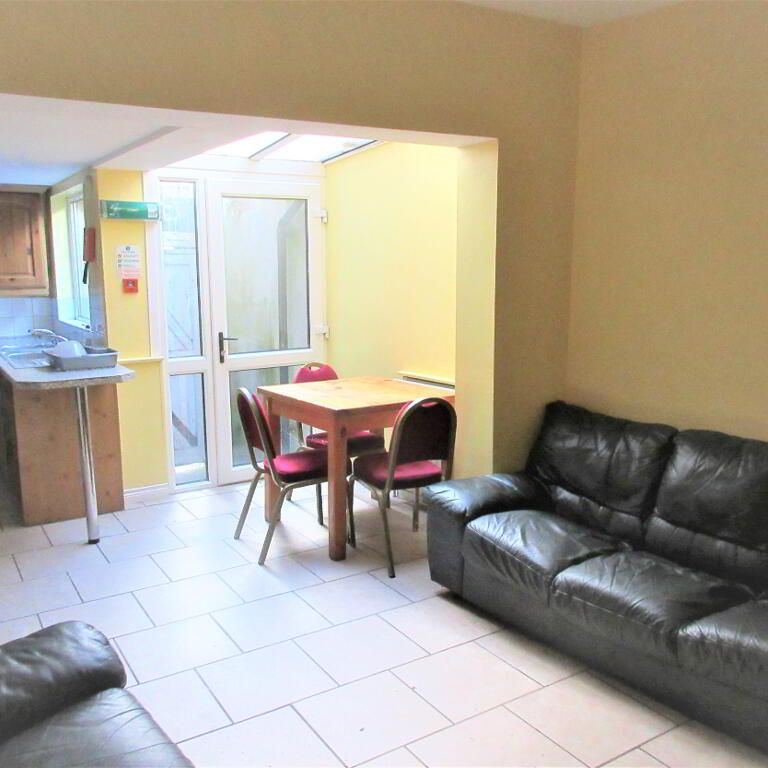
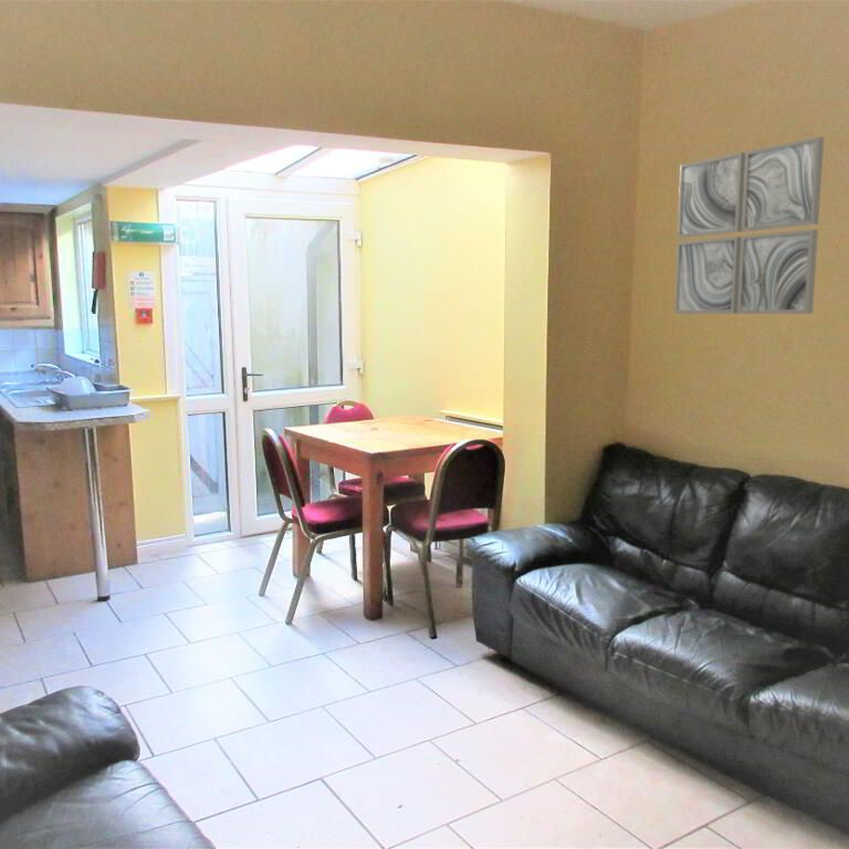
+ wall art (742, 235)
